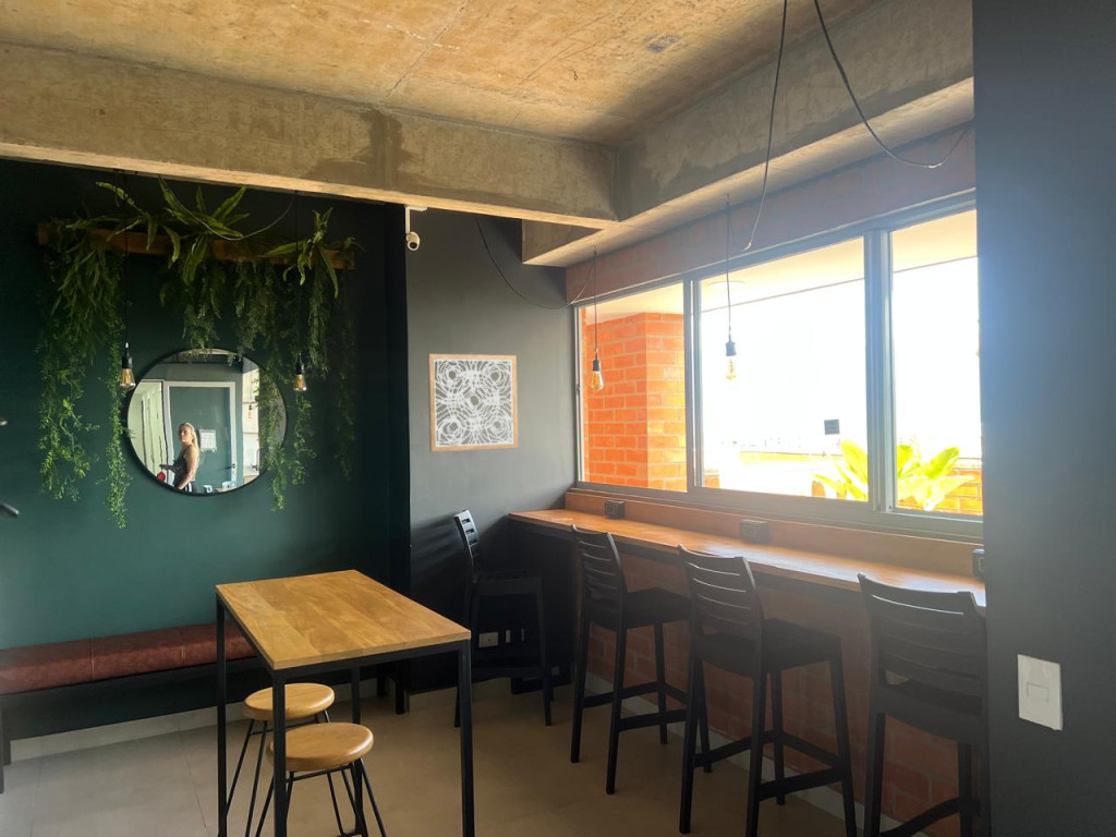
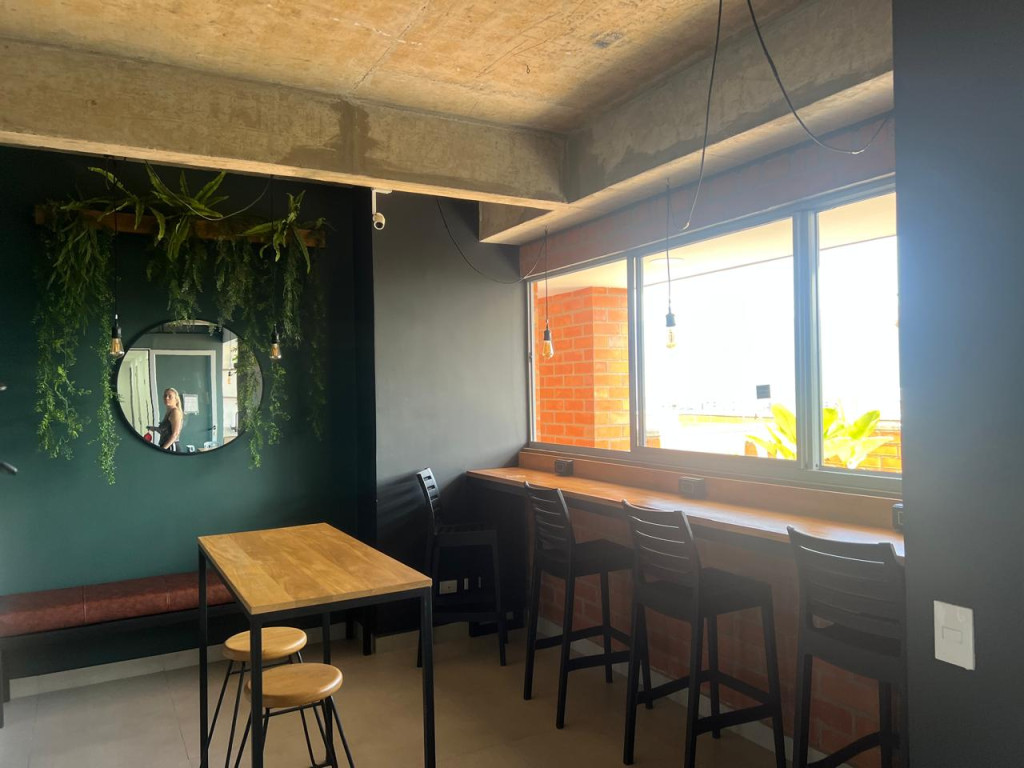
- wall art (471, 403)
